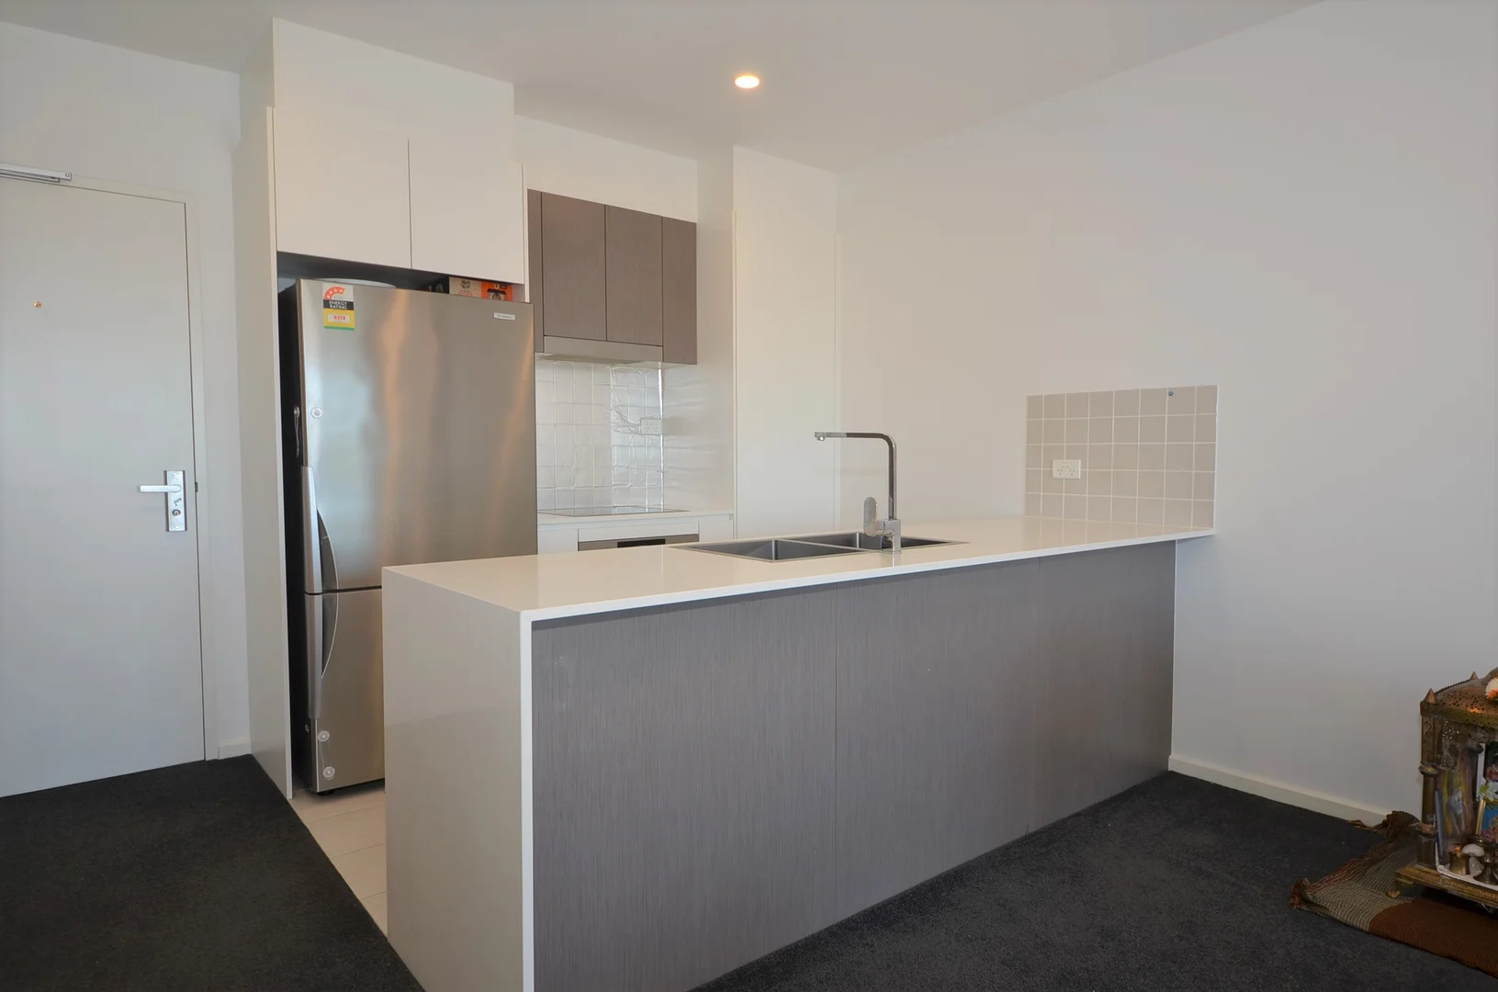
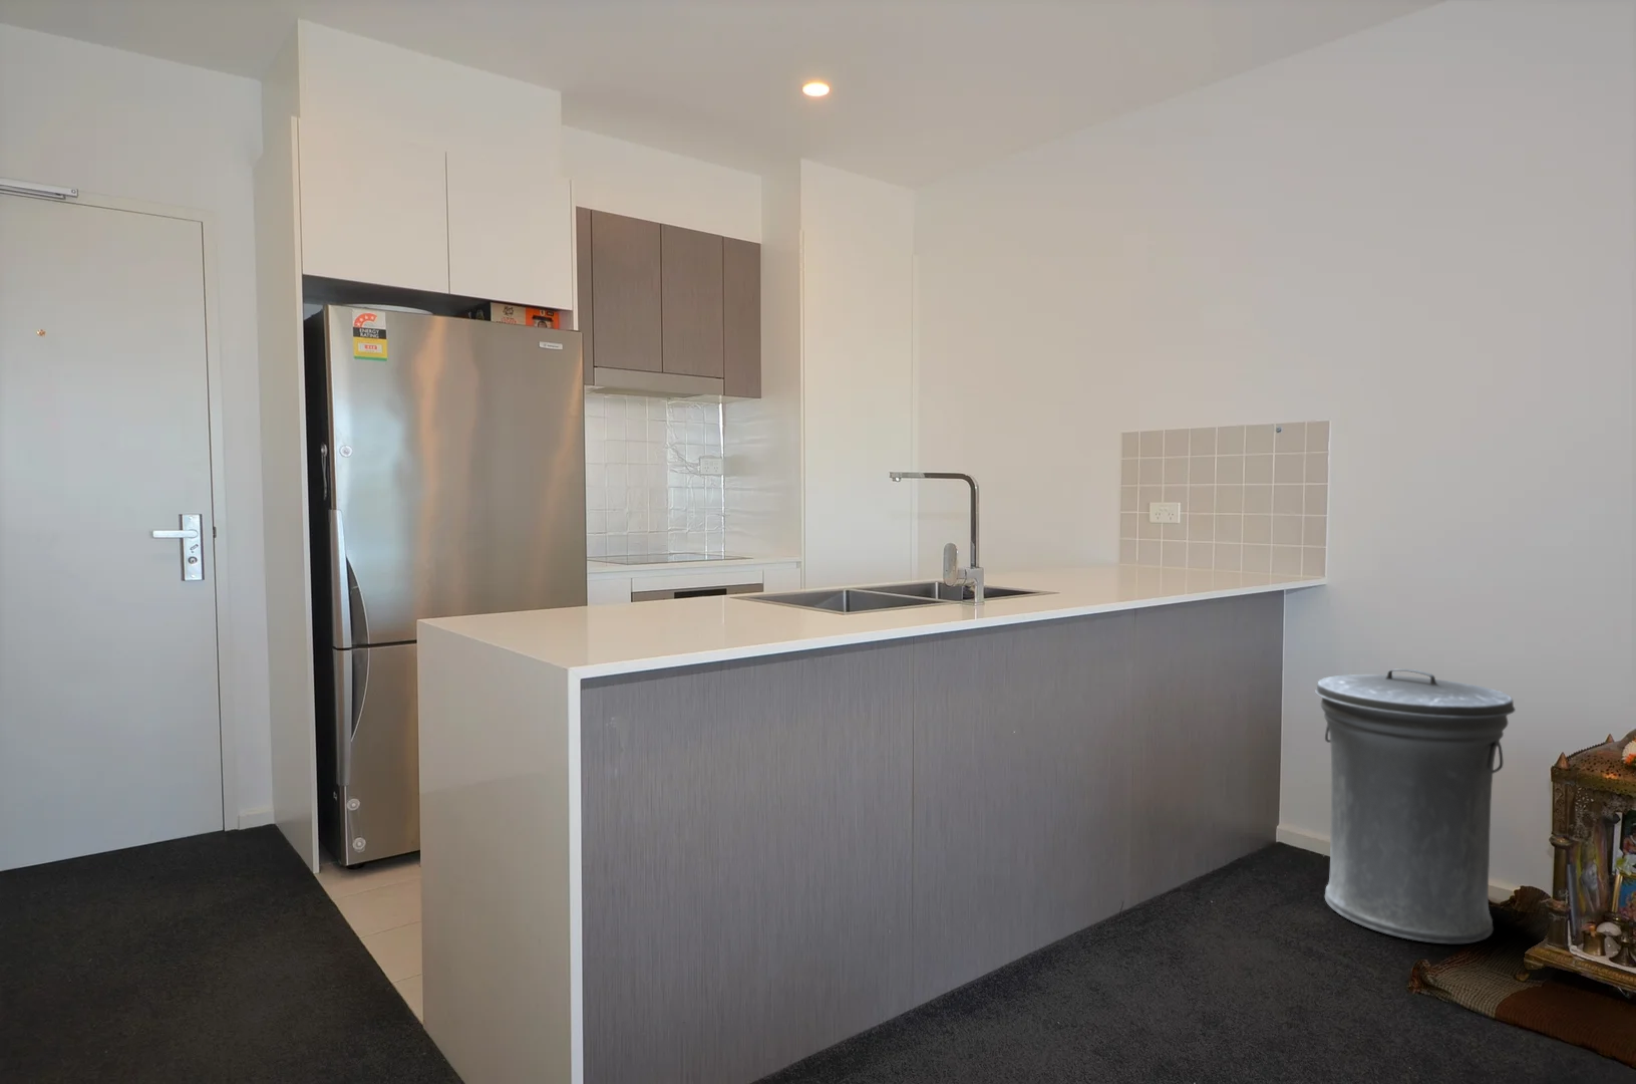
+ trash can (1409, 791)
